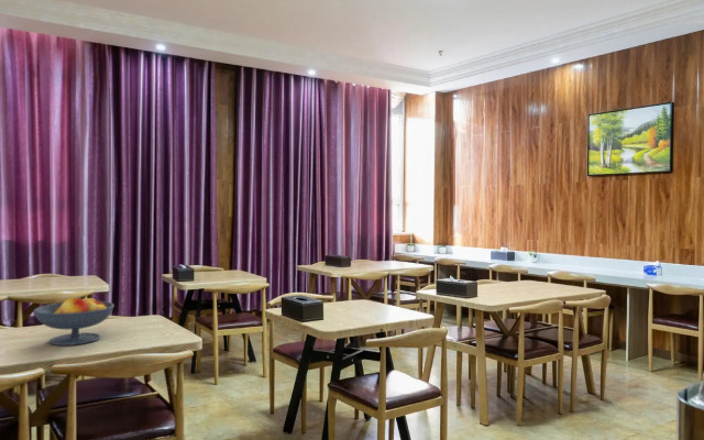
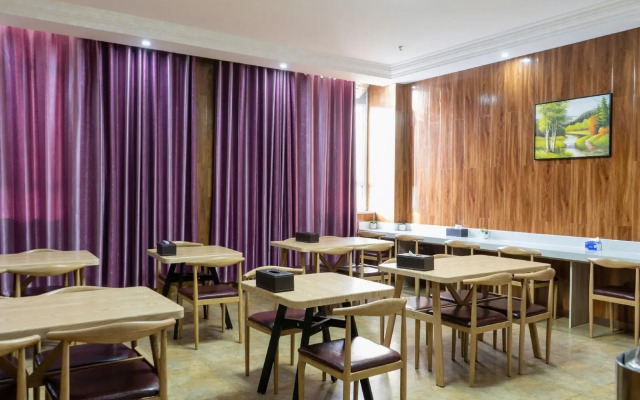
- fruit bowl (75, 317)
